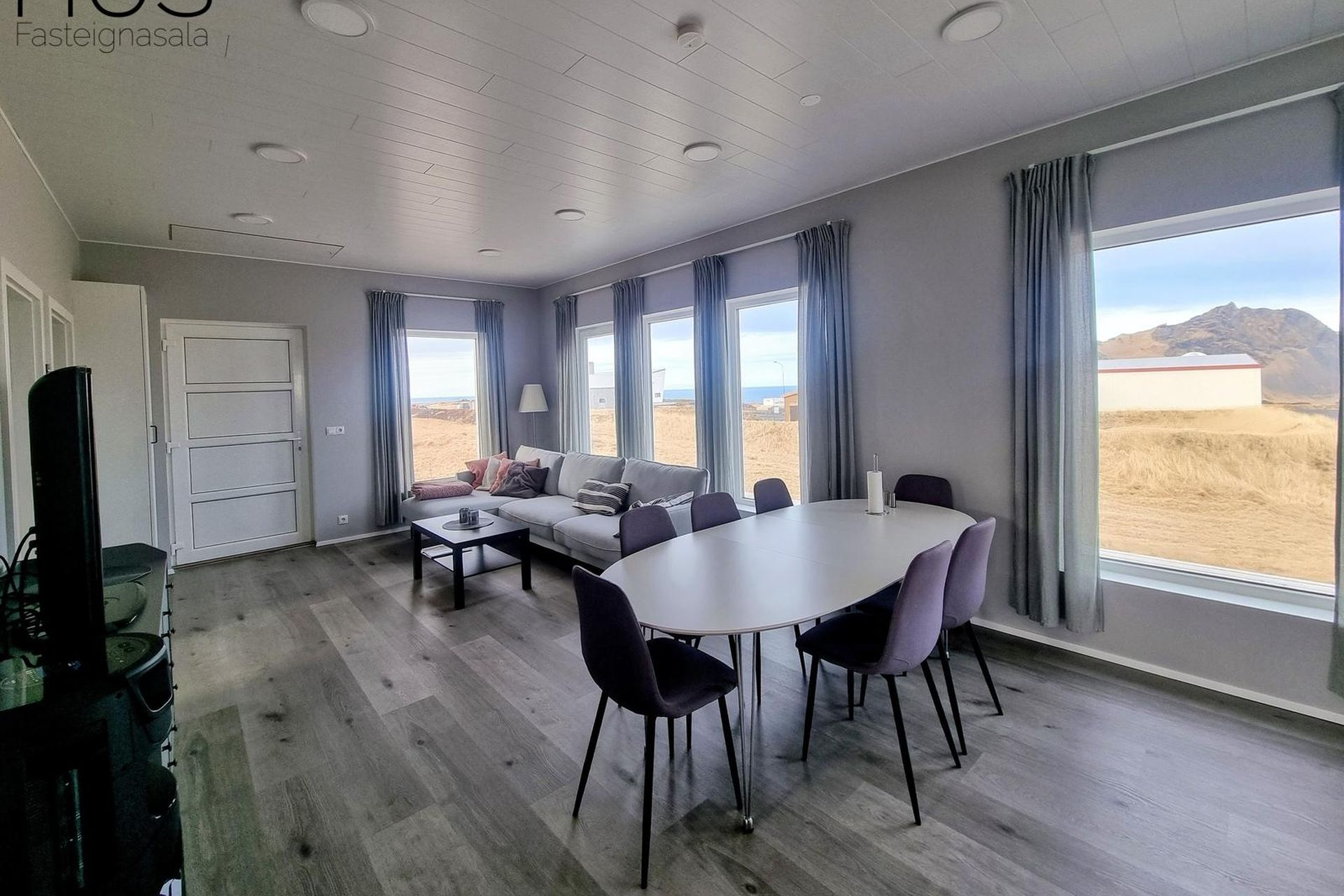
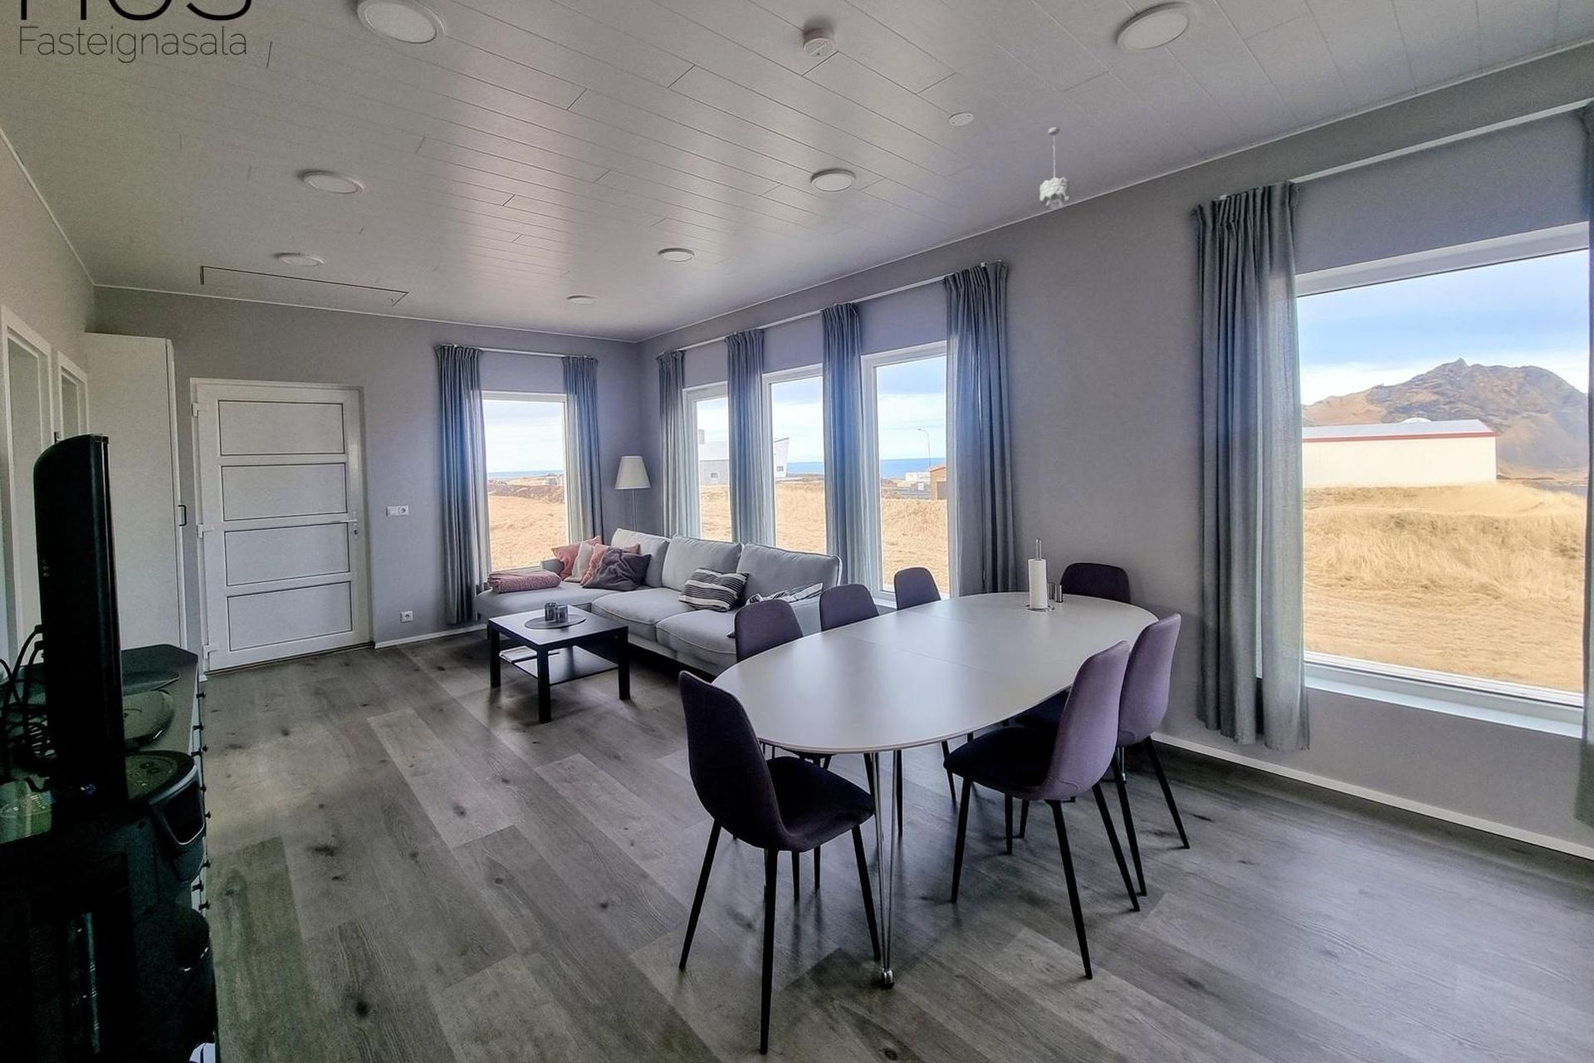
+ pendant light (1053, 167)
